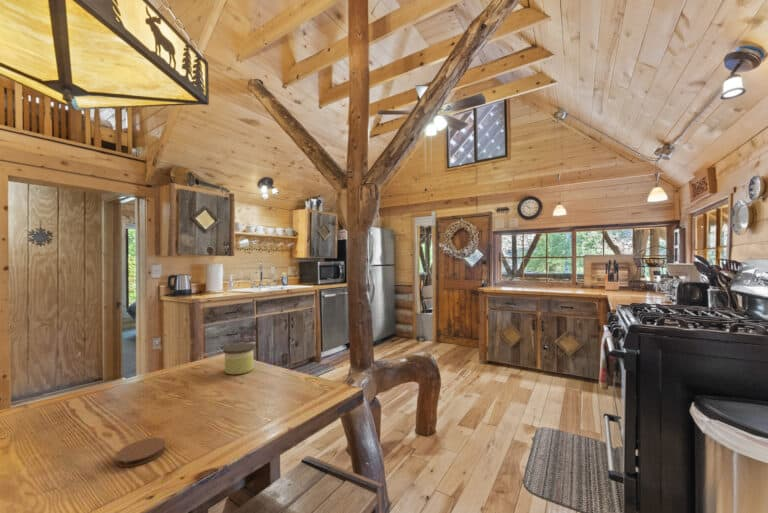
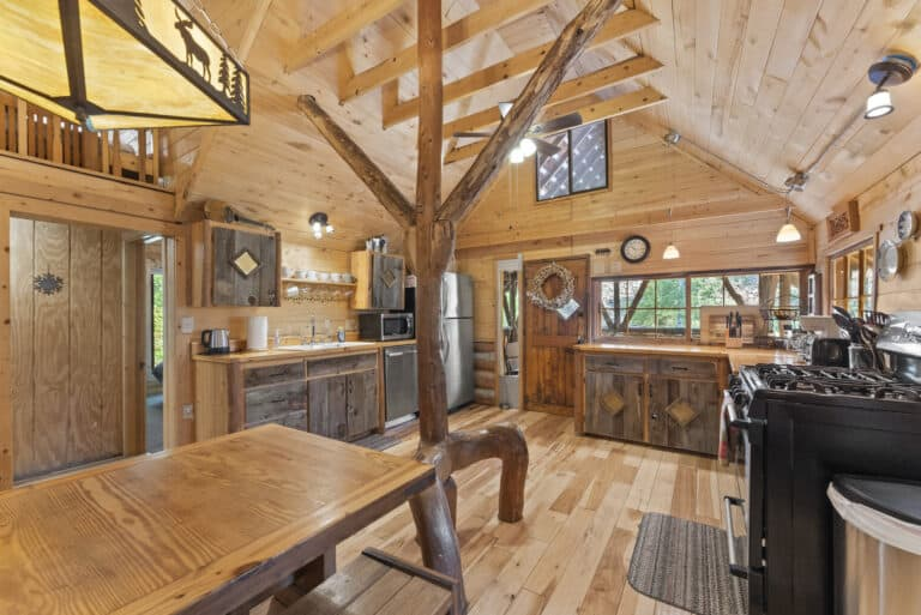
- candle (239, 358)
- coaster (141, 451)
